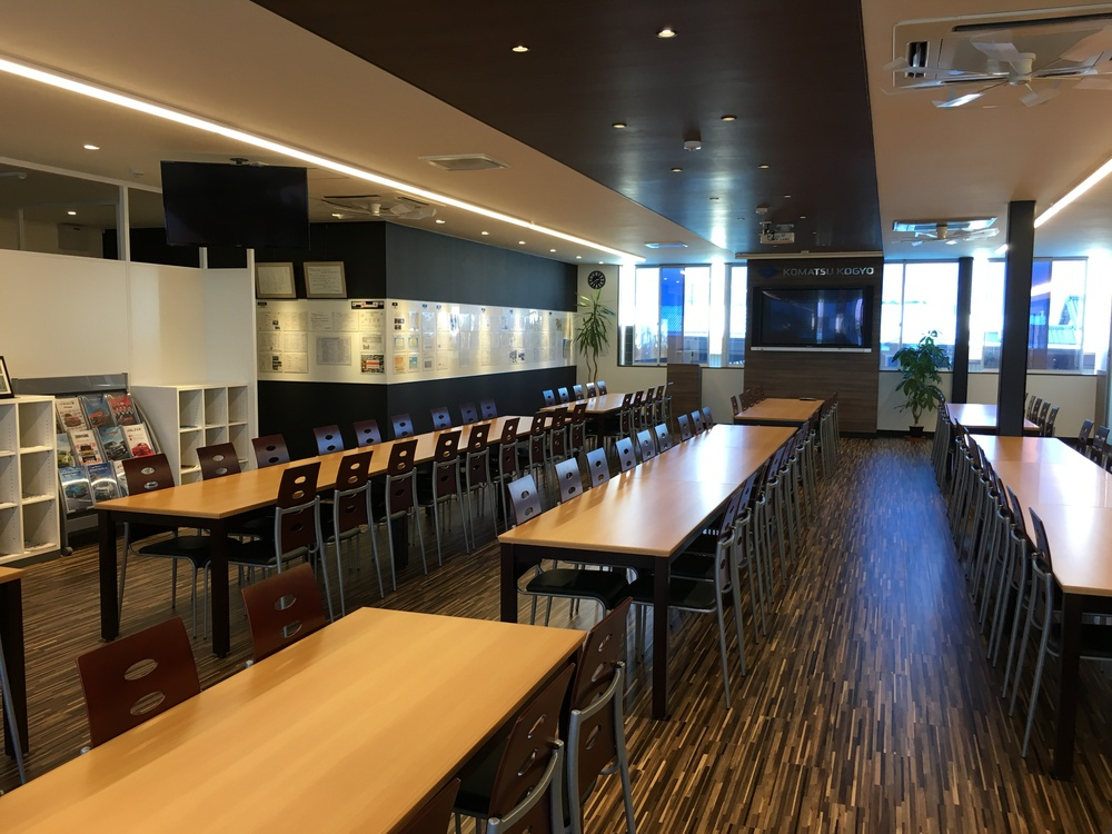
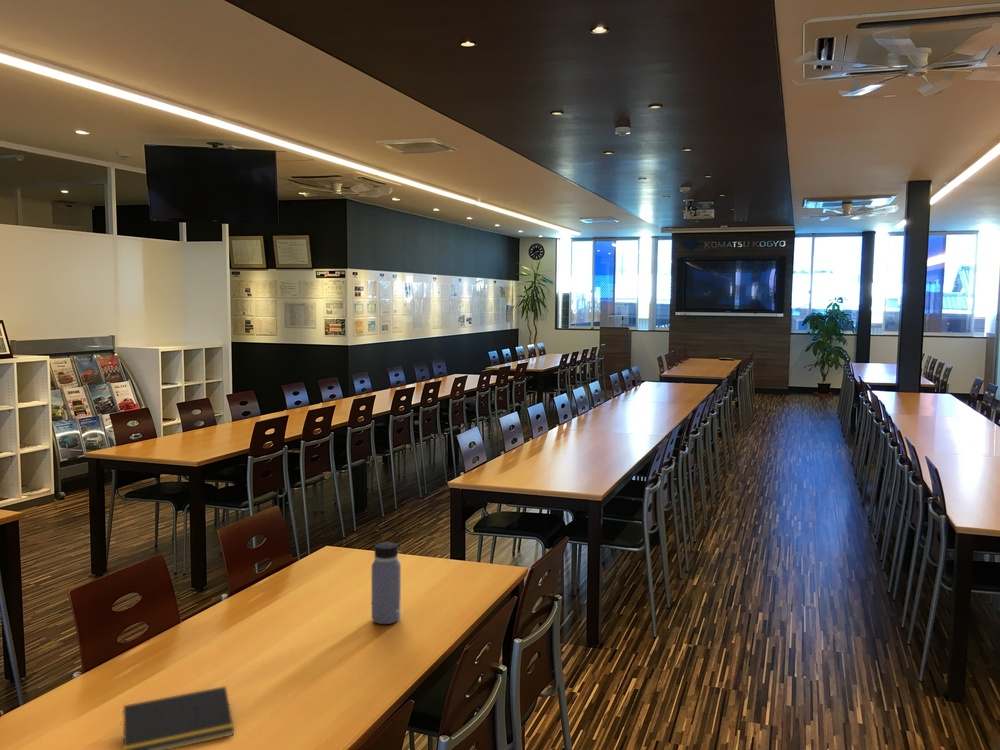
+ water bottle (386, 576)
+ notepad (178, 720)
